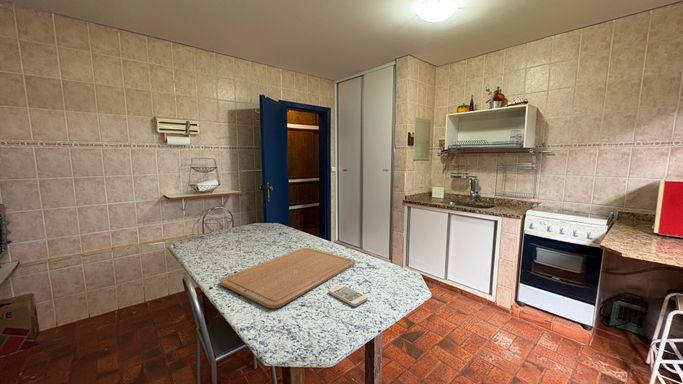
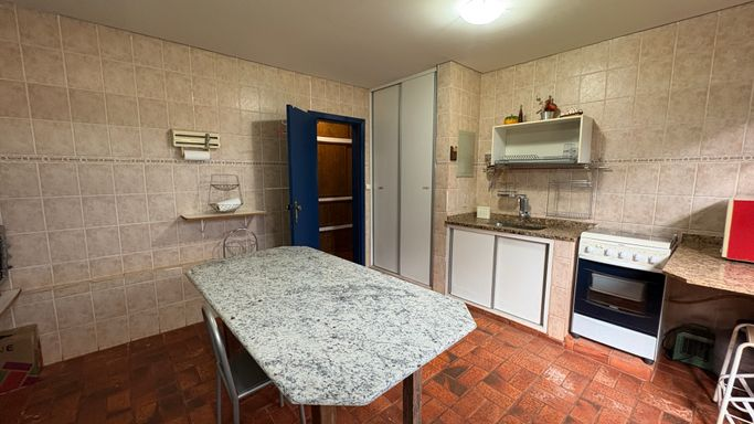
- chopping board (293, 270)
- smartphone (347, 294)
